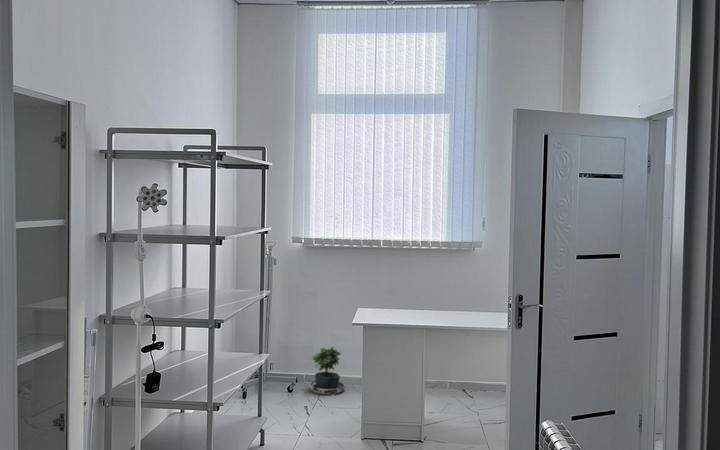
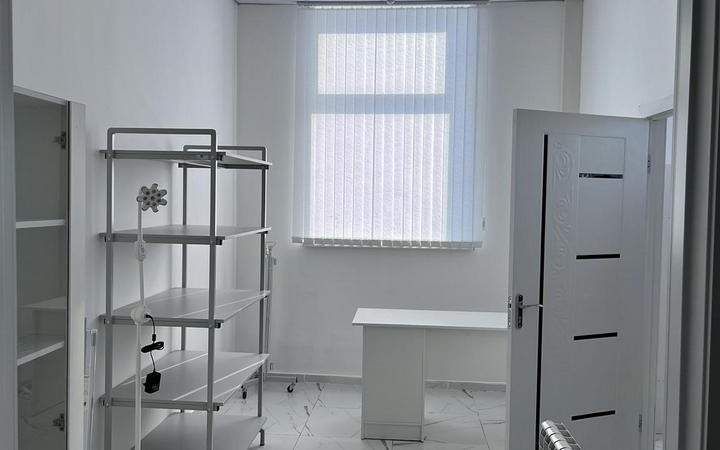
- potted plant (325, 368)
